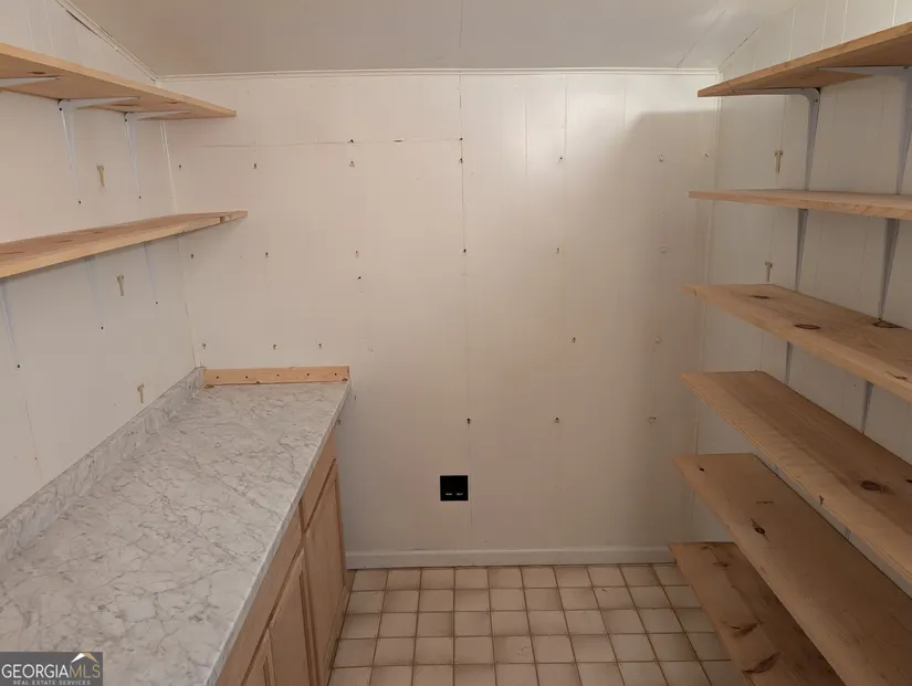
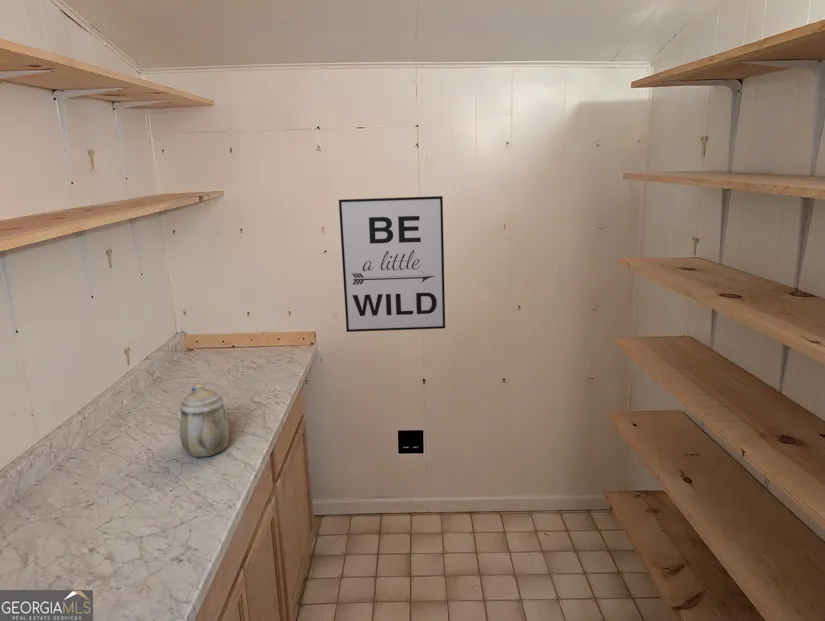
+ wall art (393, 265)
+ teapot (203, 417)
